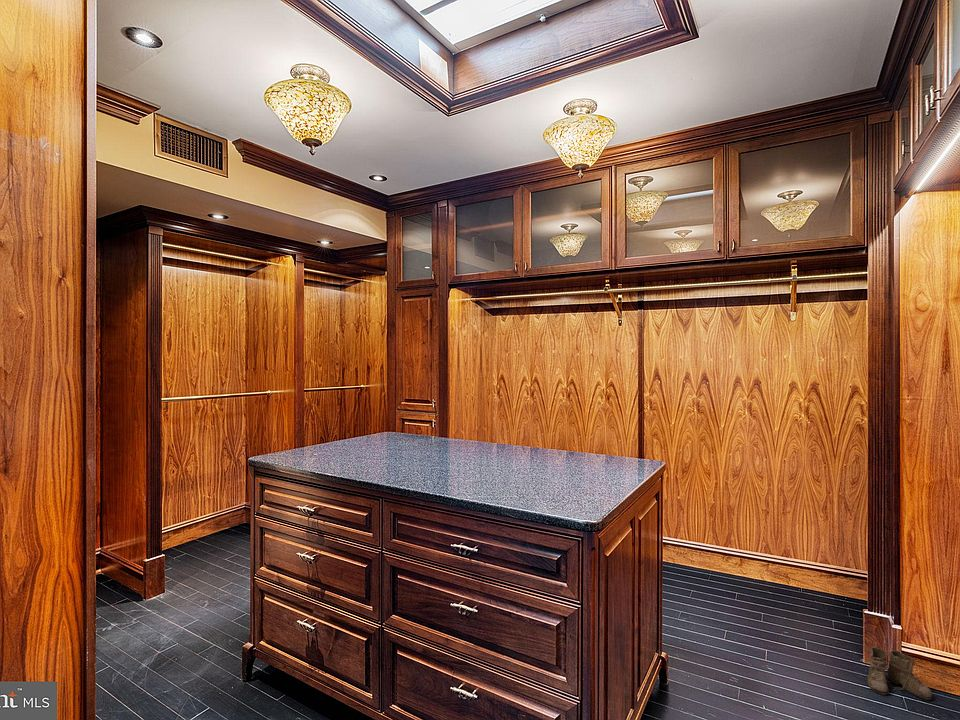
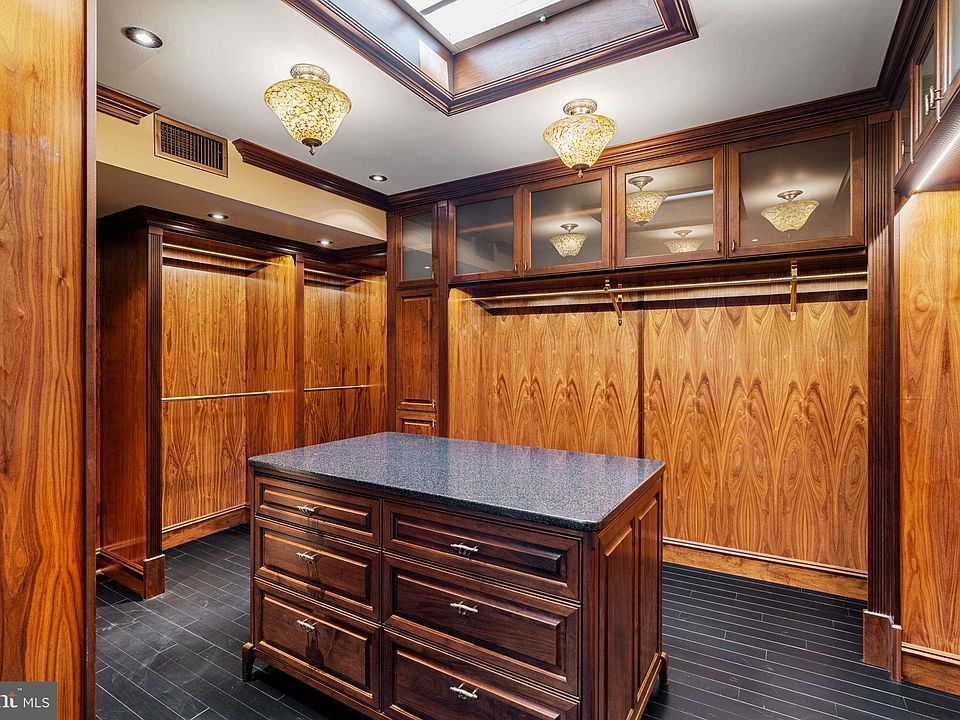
- boots (892, 671)
